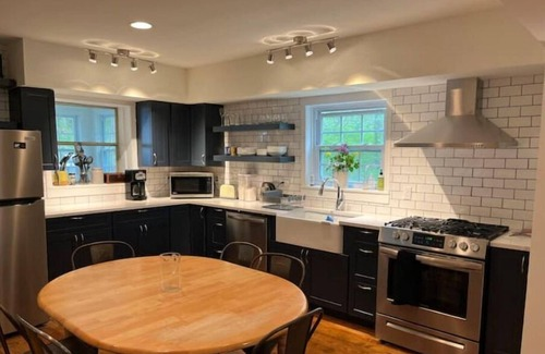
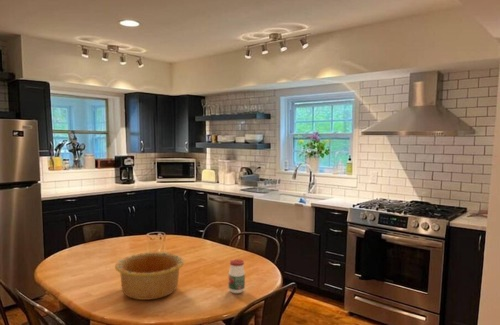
+ bowl (150, 276)
+ jar (236, 276)
